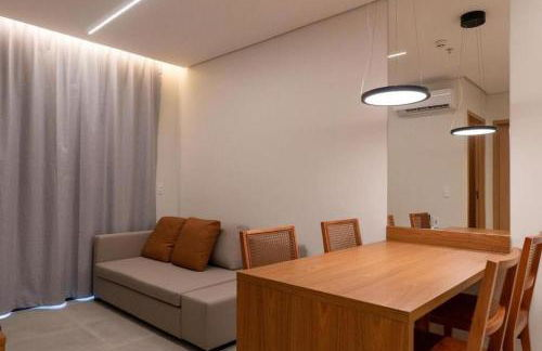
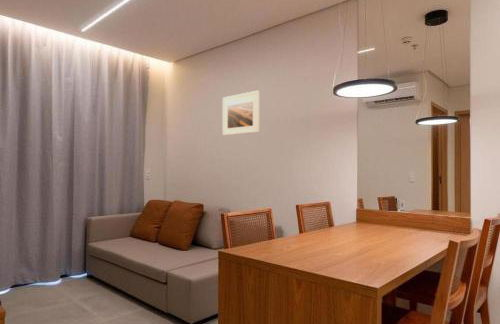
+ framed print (240, 114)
